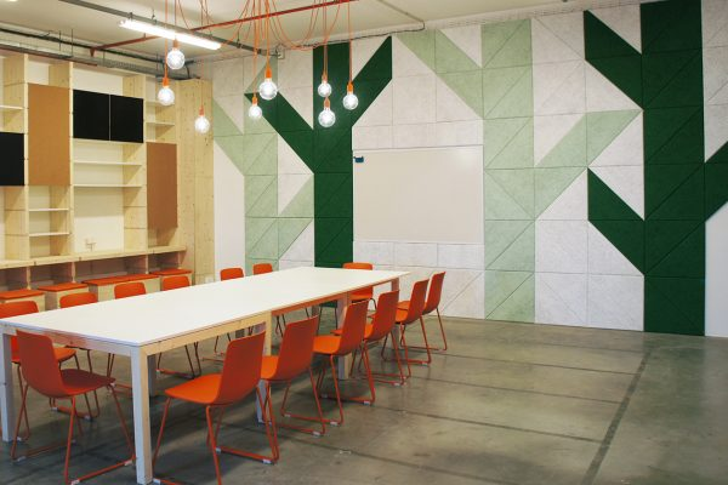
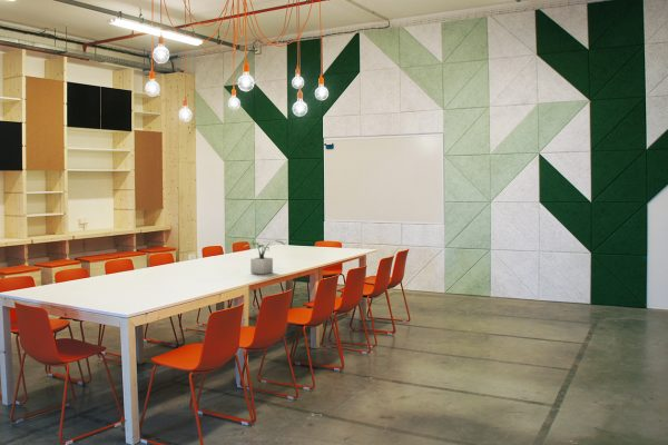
+ potted plant (263, 256)
